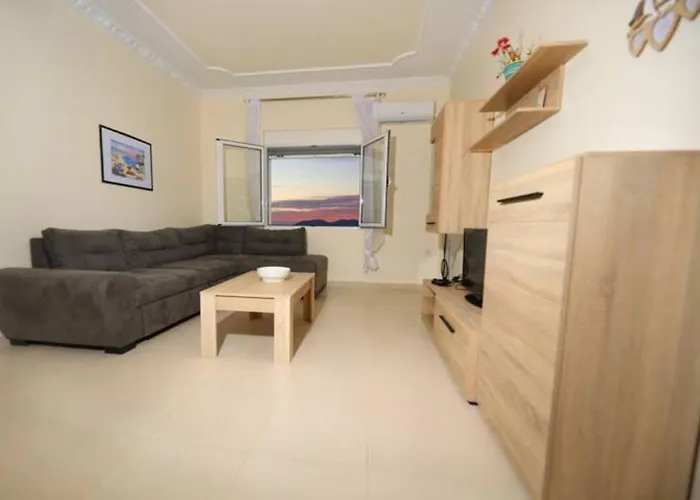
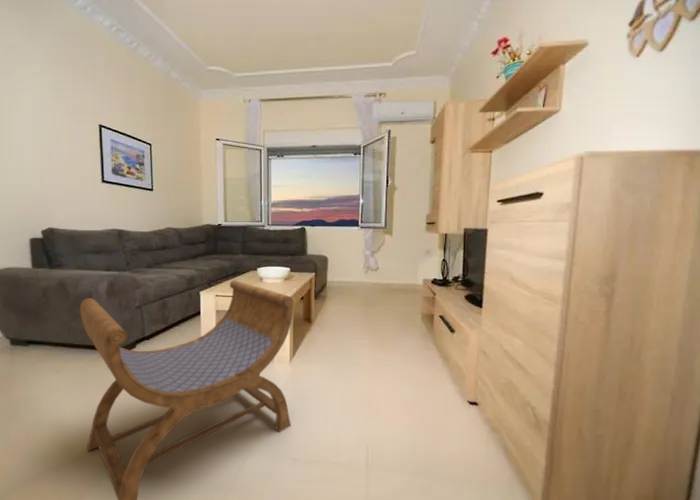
+ stool (194, 367)
